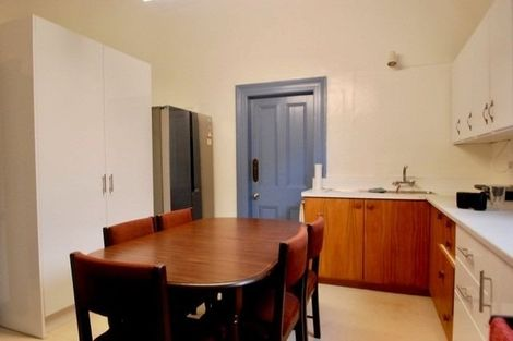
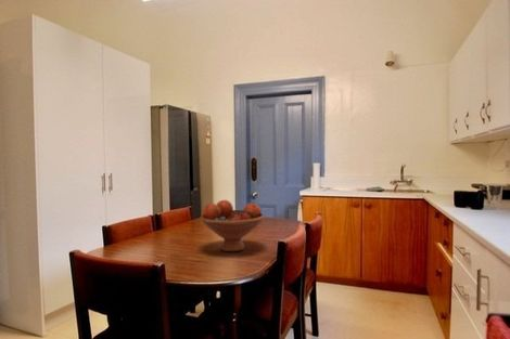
+ fruit bowl (232, 225)
